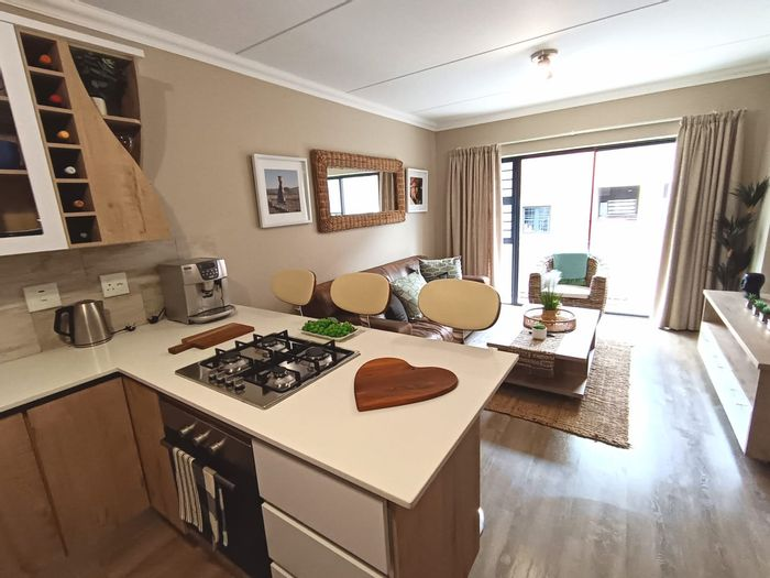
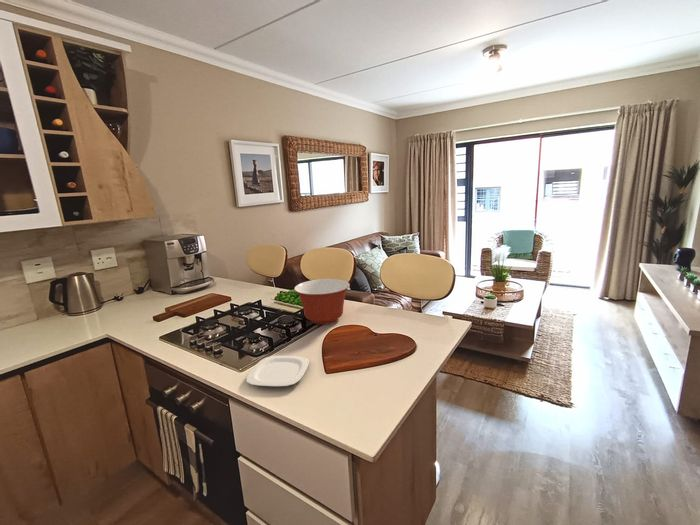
+ mixing bowl (323, 302)
+ plate (279, 371)
